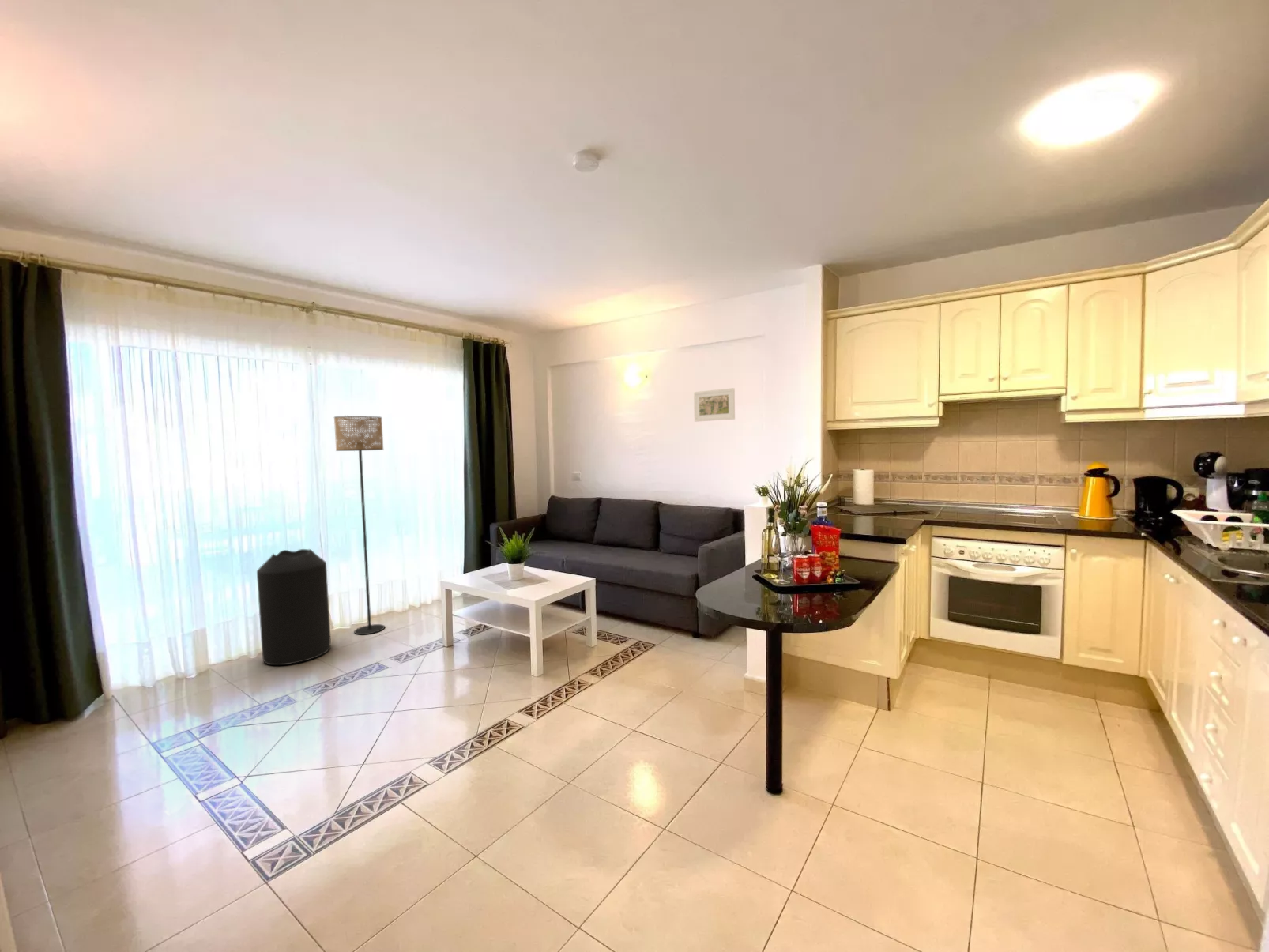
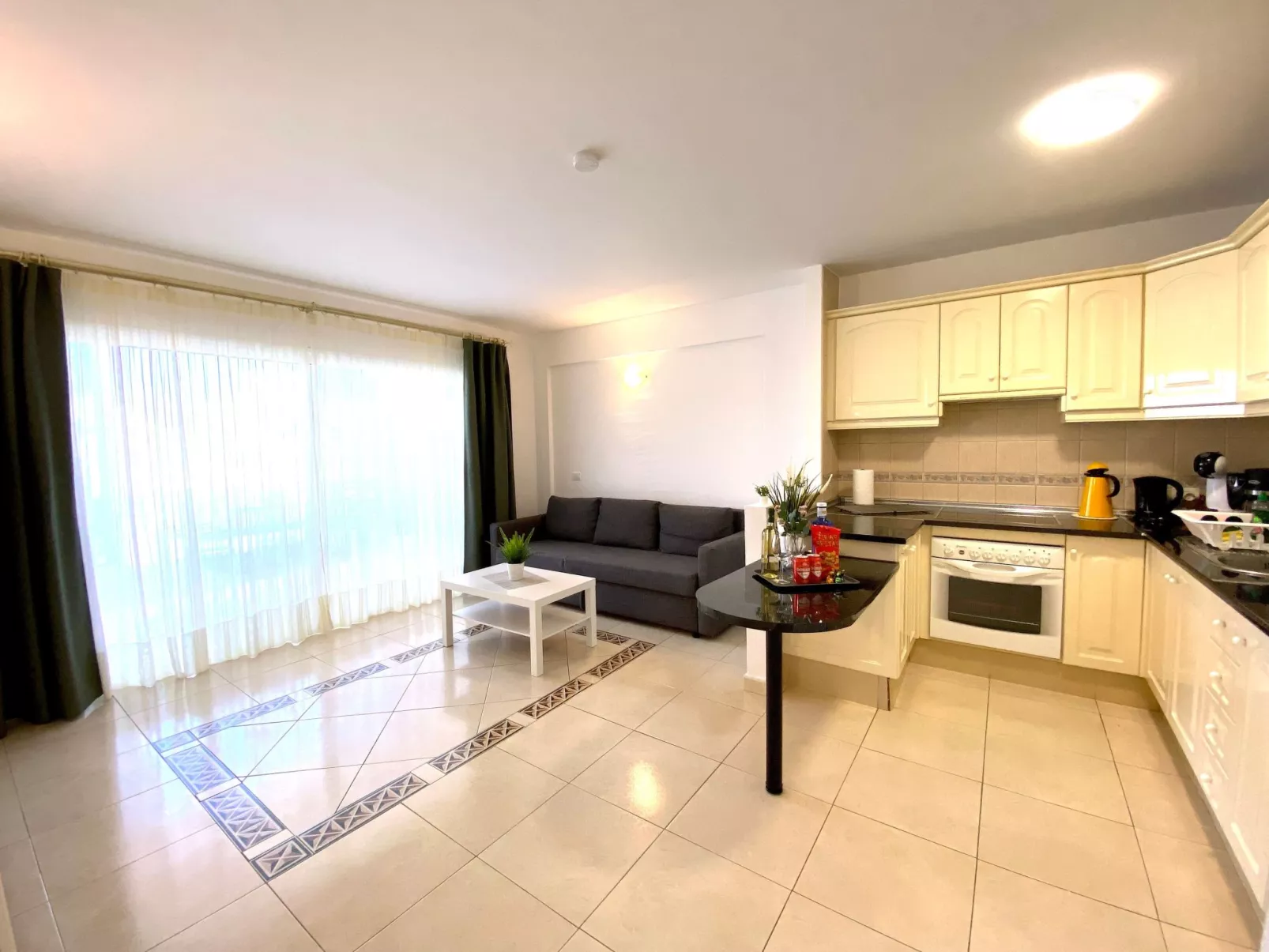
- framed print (714, 405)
- floor lamp (363, 525)
- trash can (295, 603)
